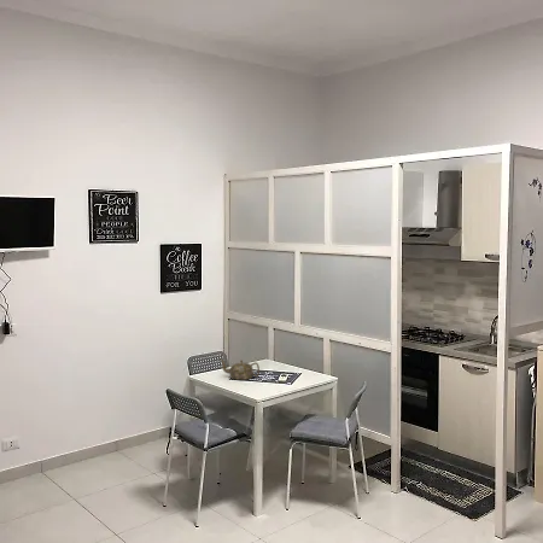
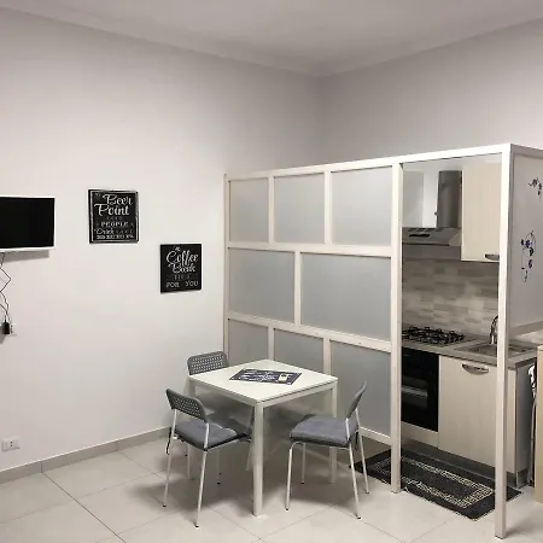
- teapot (239, 368)
